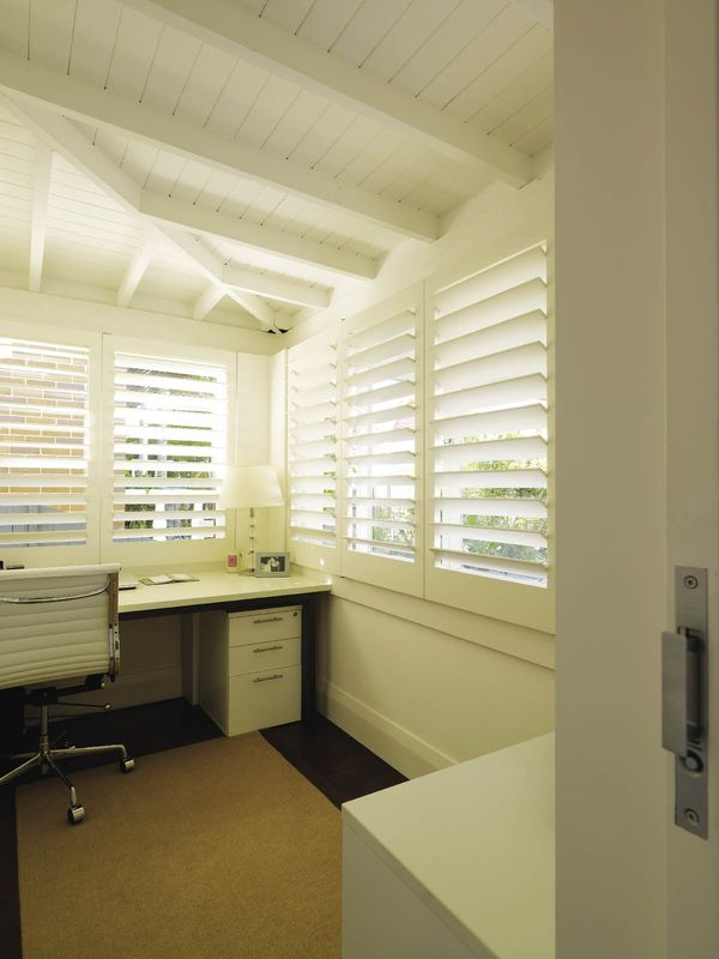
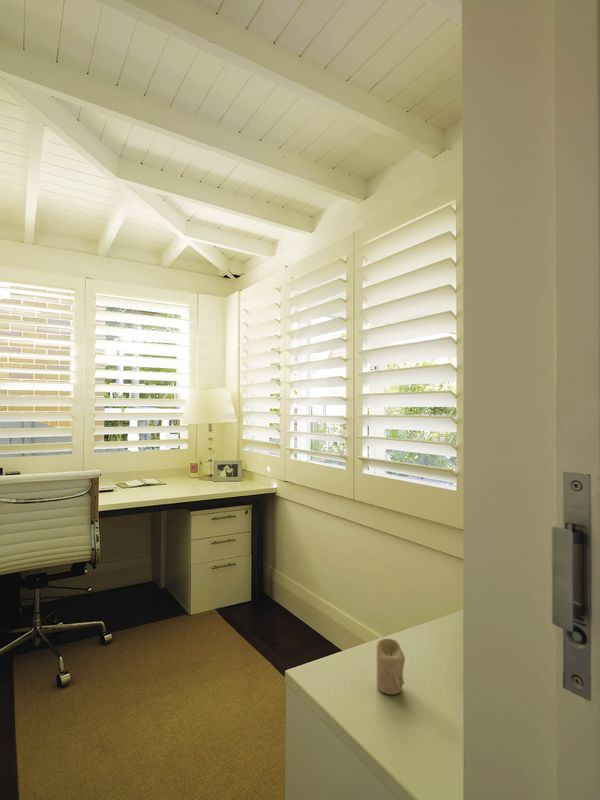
+ candle (390, 666)
